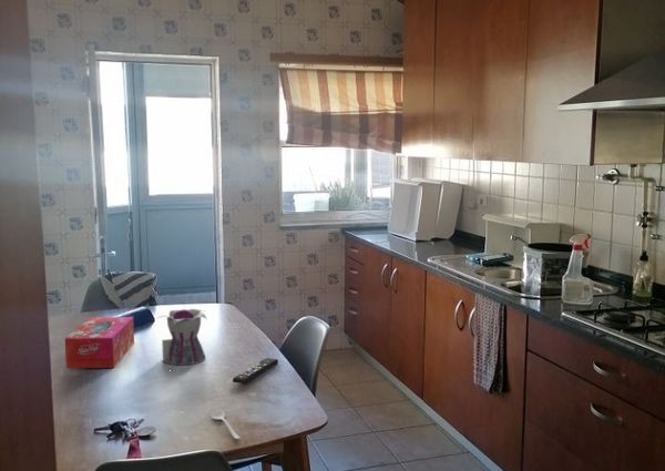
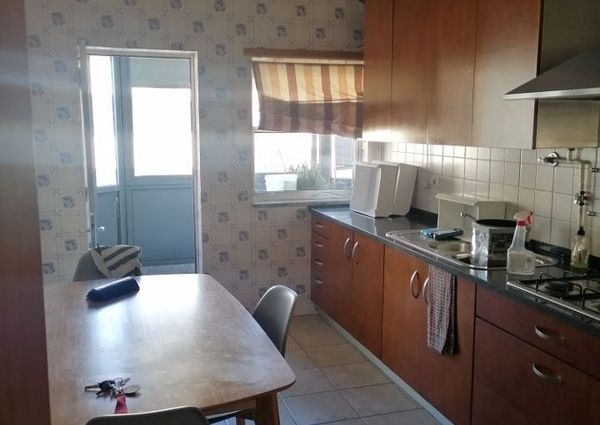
- remote control (256, 370)
- teapot (182, 336)
- spoon (225, 421)
- tissue box (101, 340)
